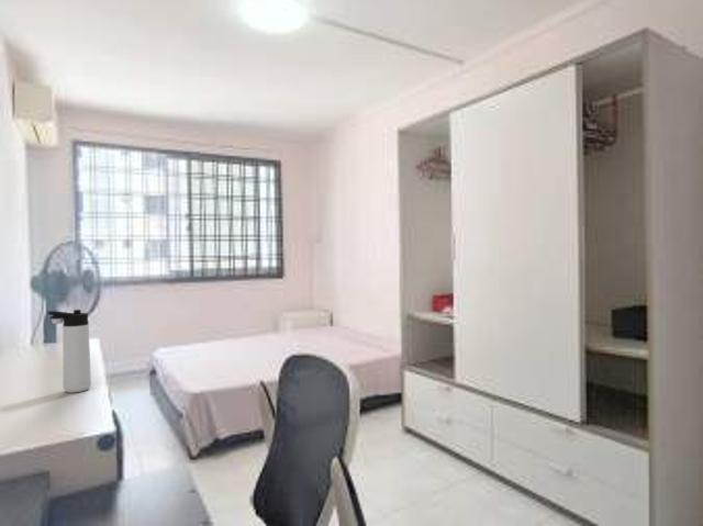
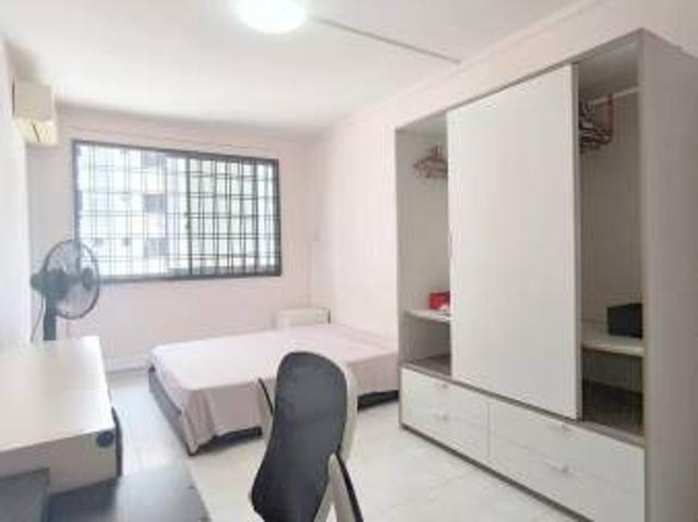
- thermos bottle (69, 350)
